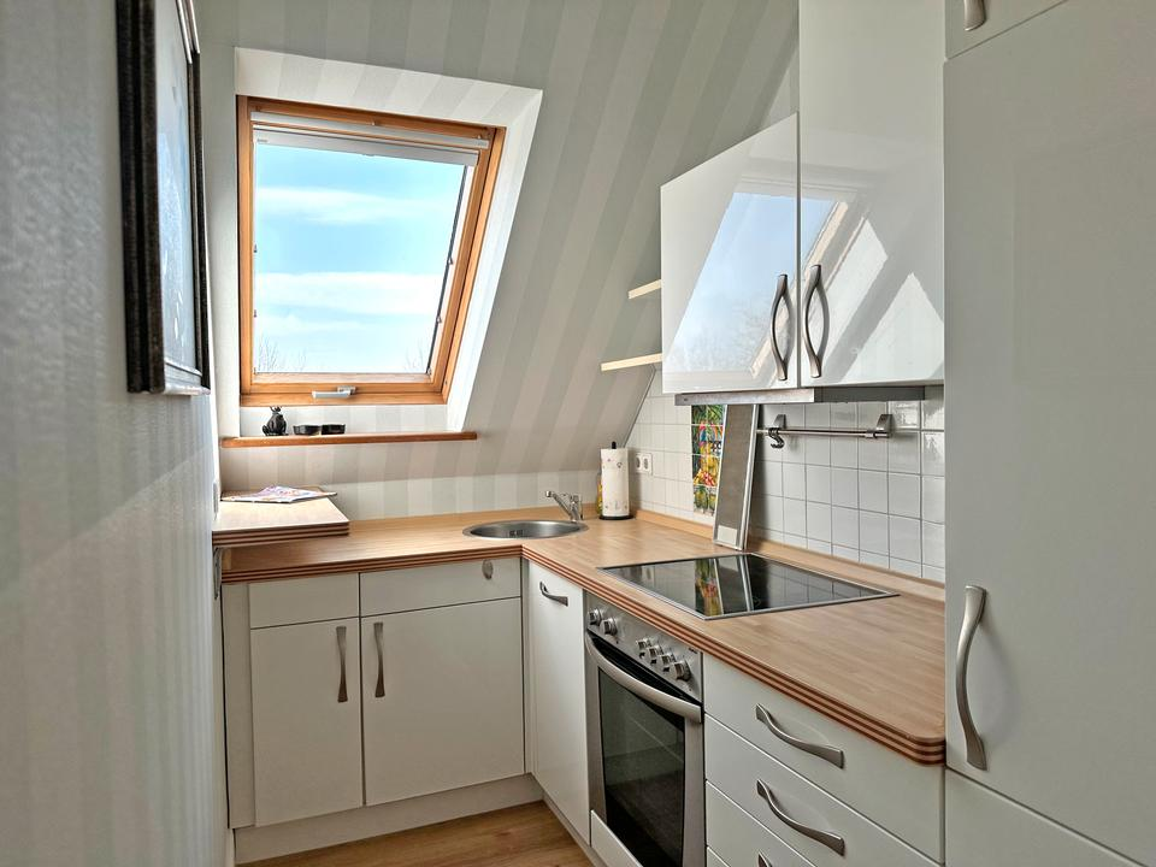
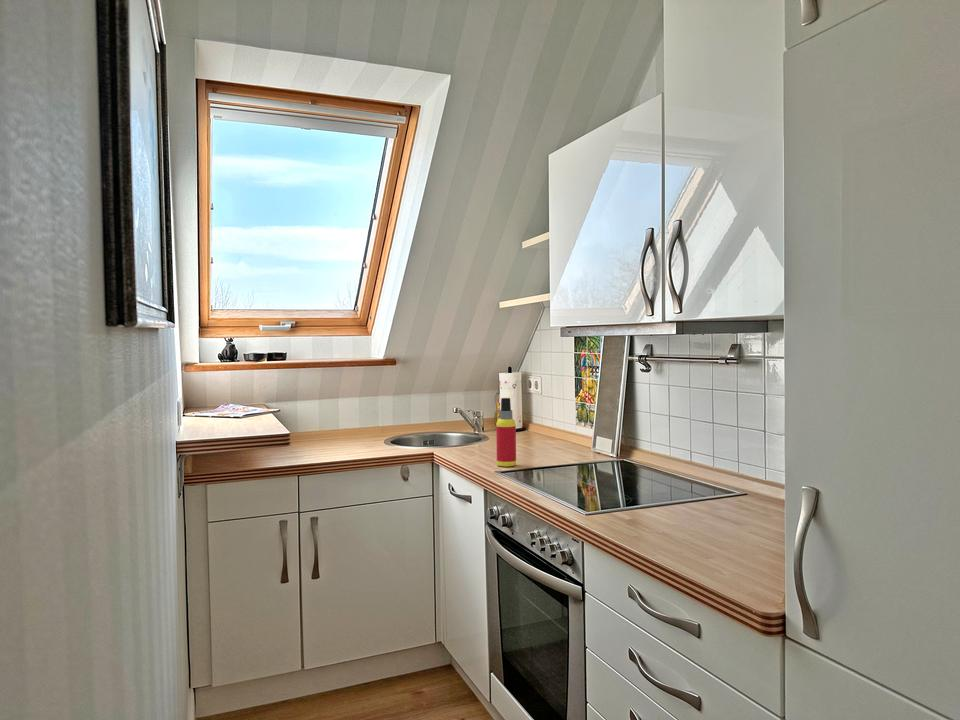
+ spray bottle (506, 431)
